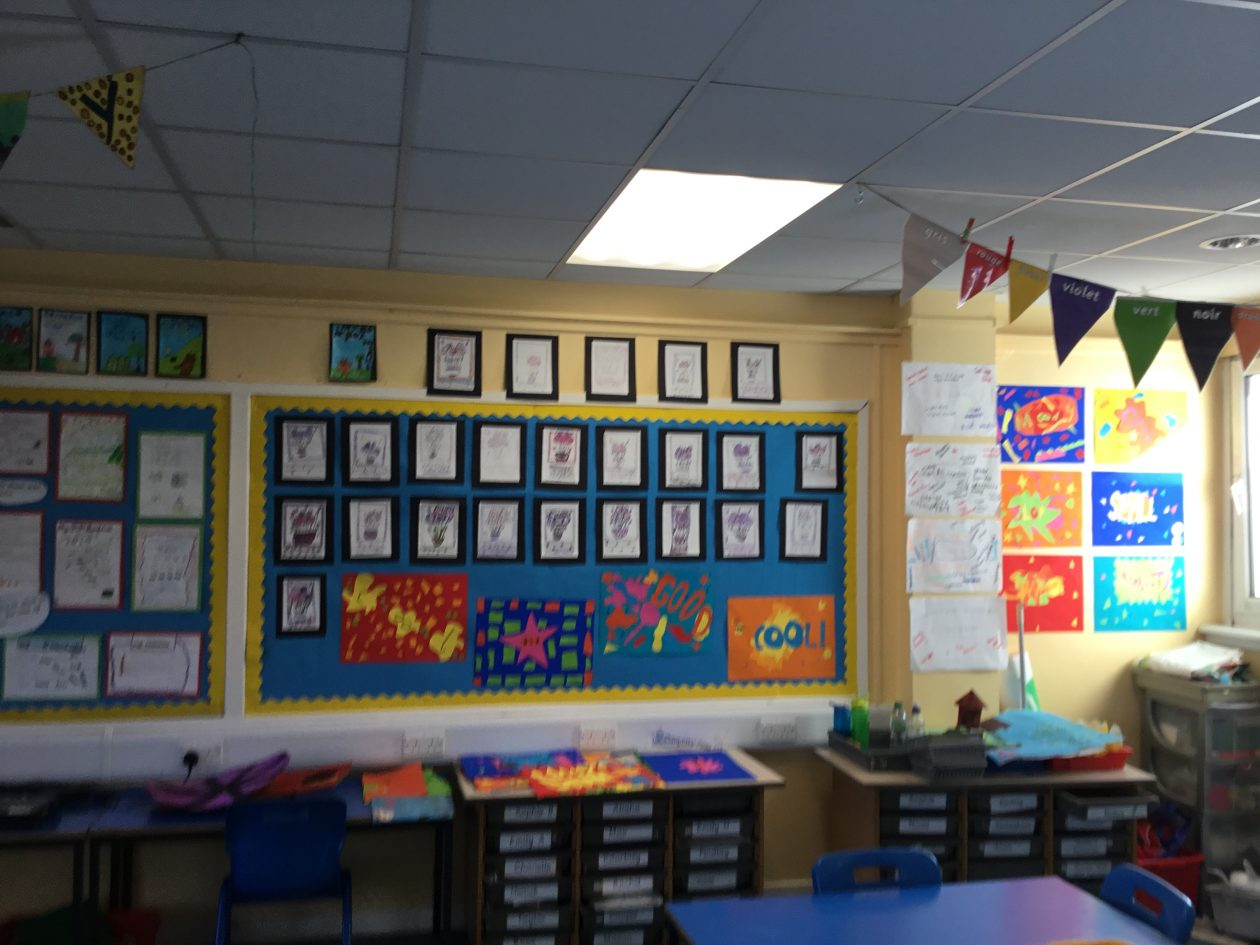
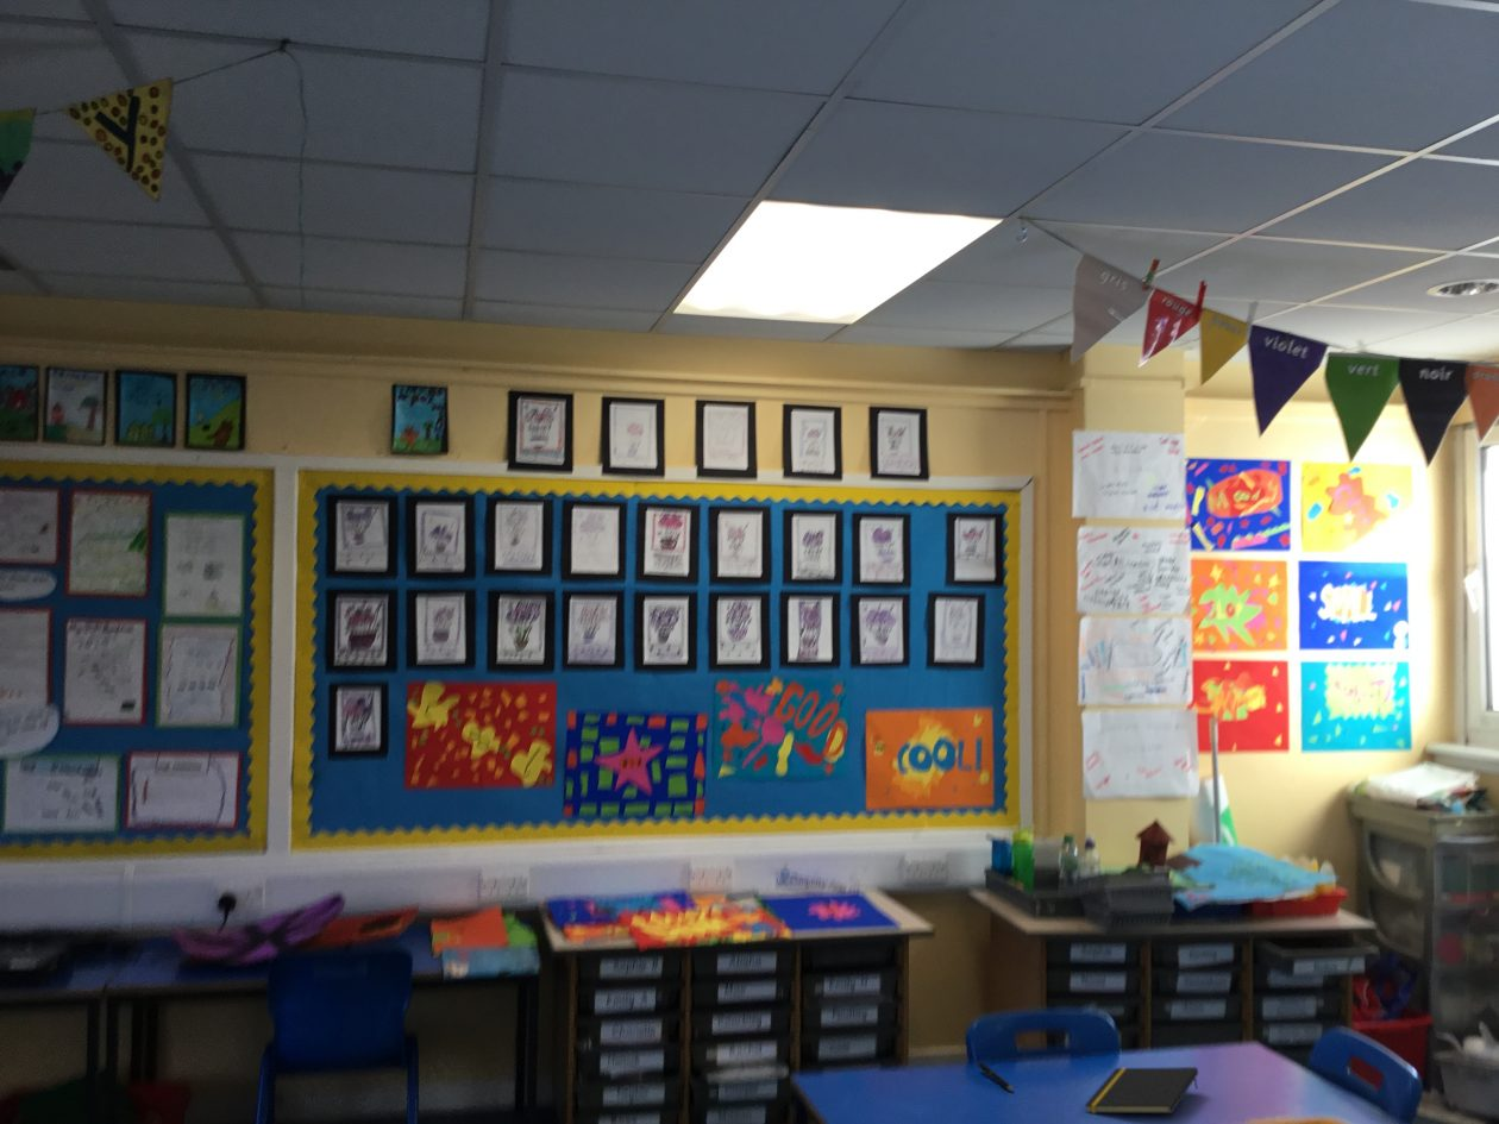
+ pen (996, 1076)
+ notepad (1142, 1090)
